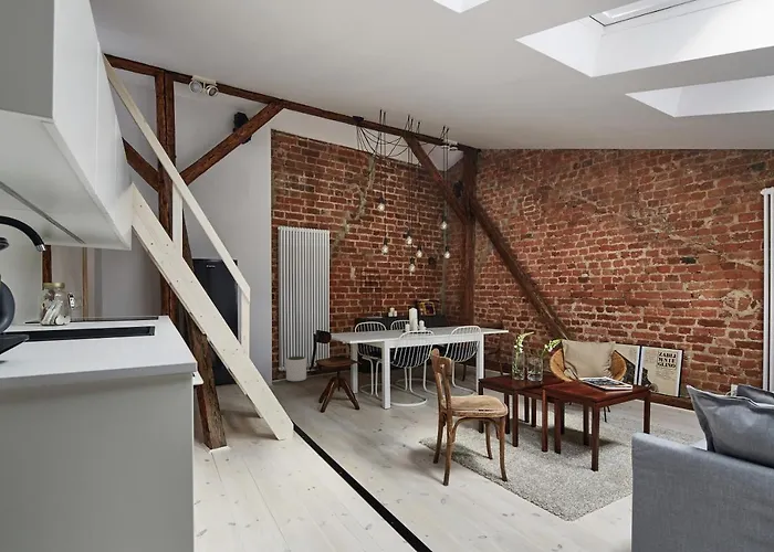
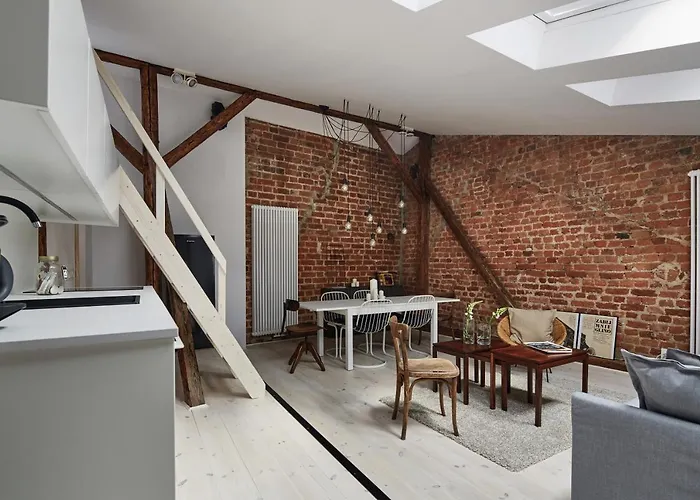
- plant pot (296, 369)
